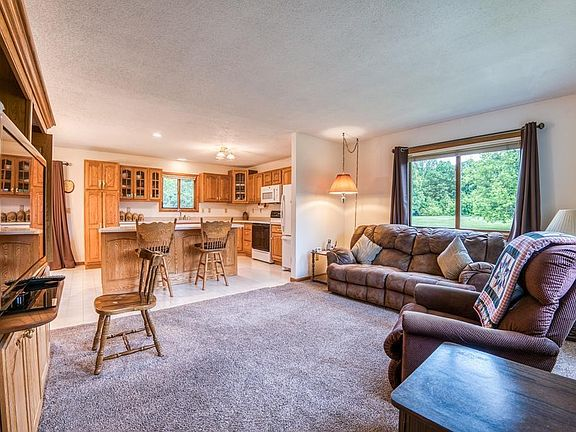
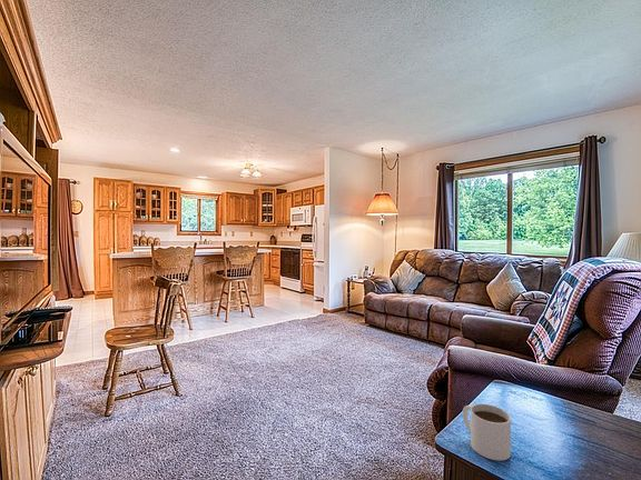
+ mug (483, 426)
